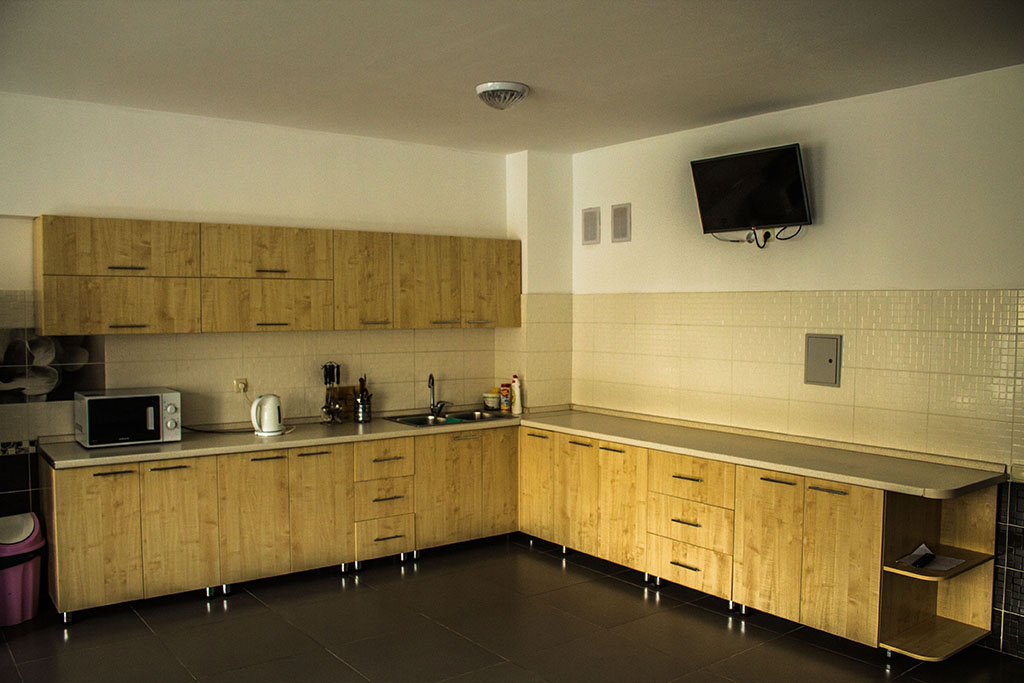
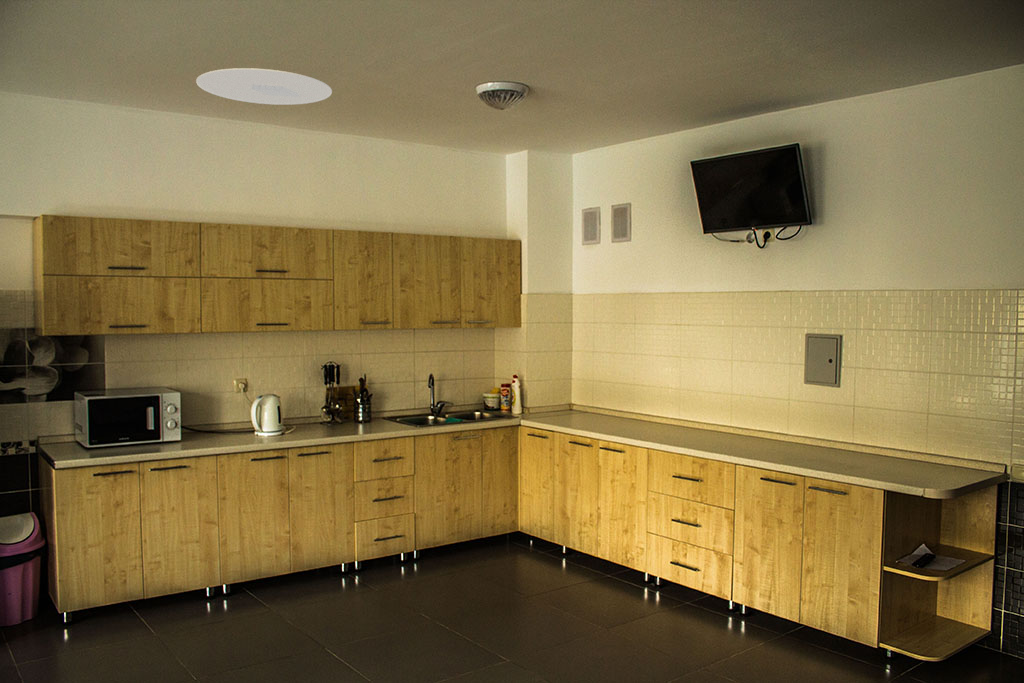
+ ceiling light (265, 81)
